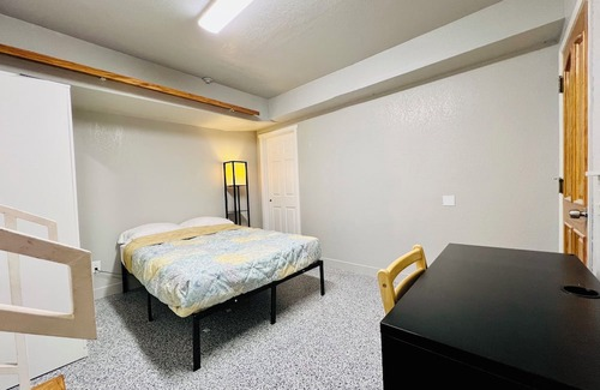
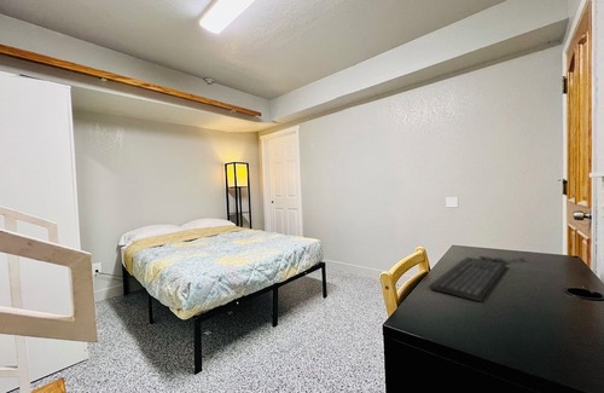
+ keyboard (483, 270)
